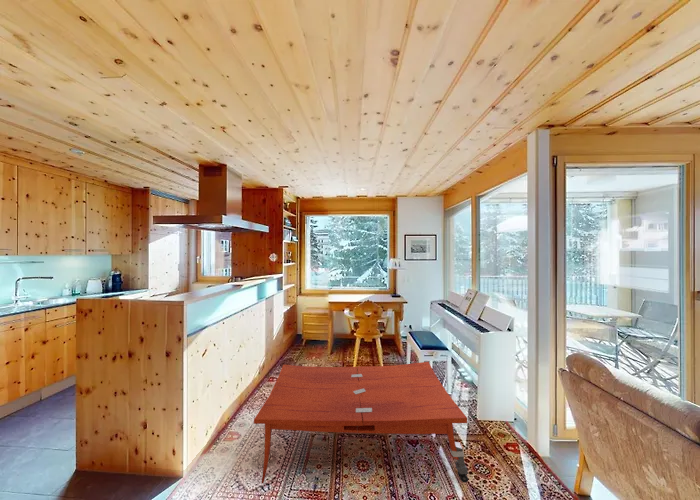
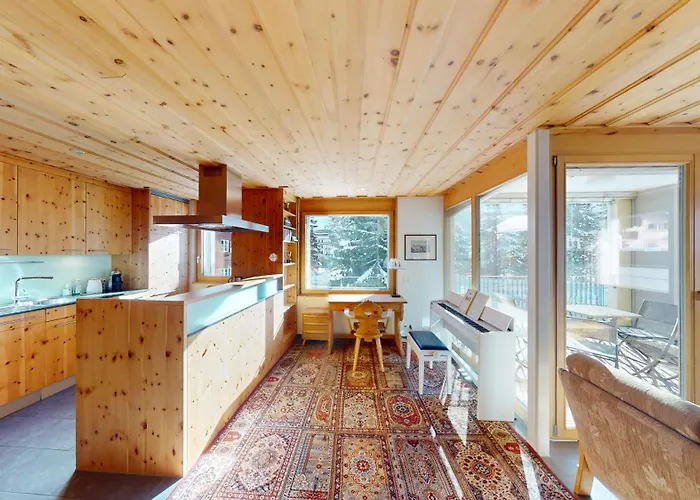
- coffee table (360, 415)
